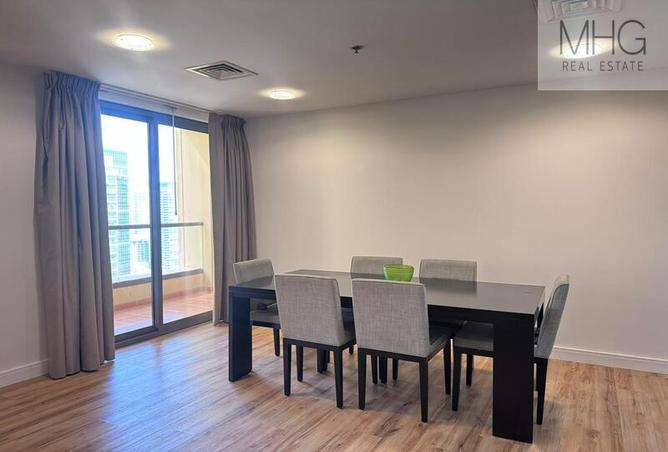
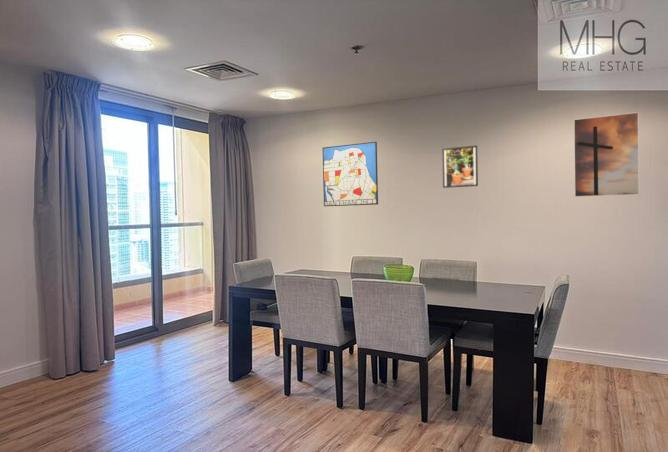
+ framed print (459, 167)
+ wall art (349, 175)
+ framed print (605, 156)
